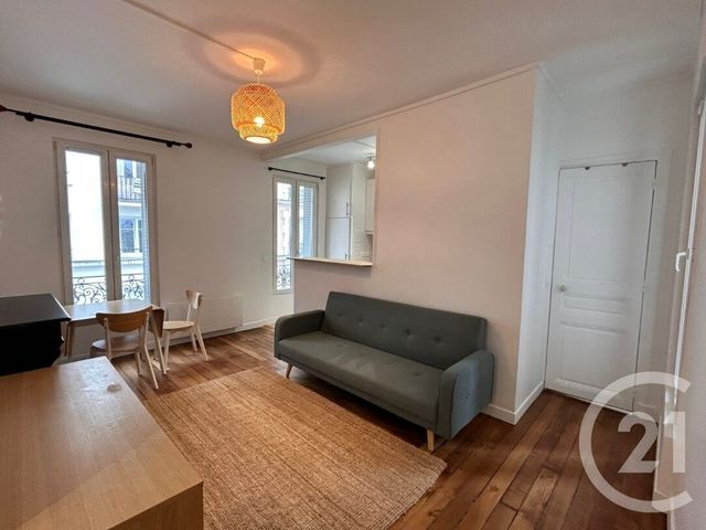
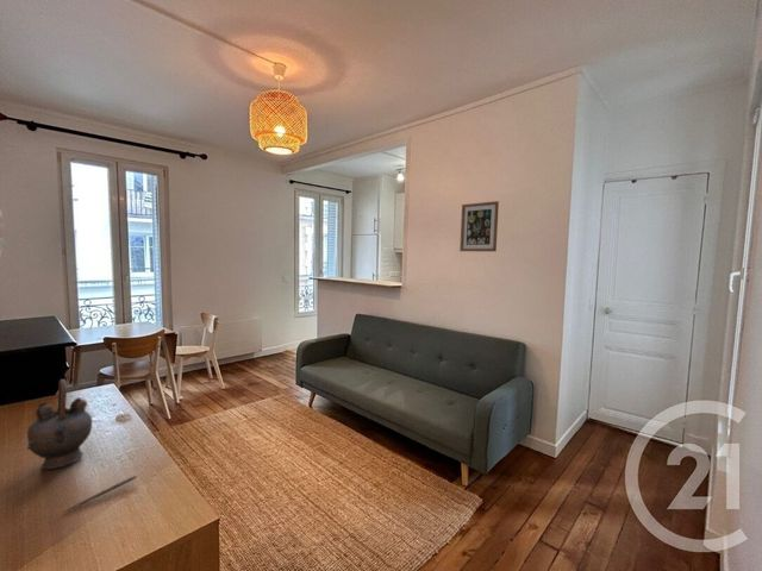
+ wall art (477, 227)
+ pen (101, 492)
+ teapot (60, 422)
